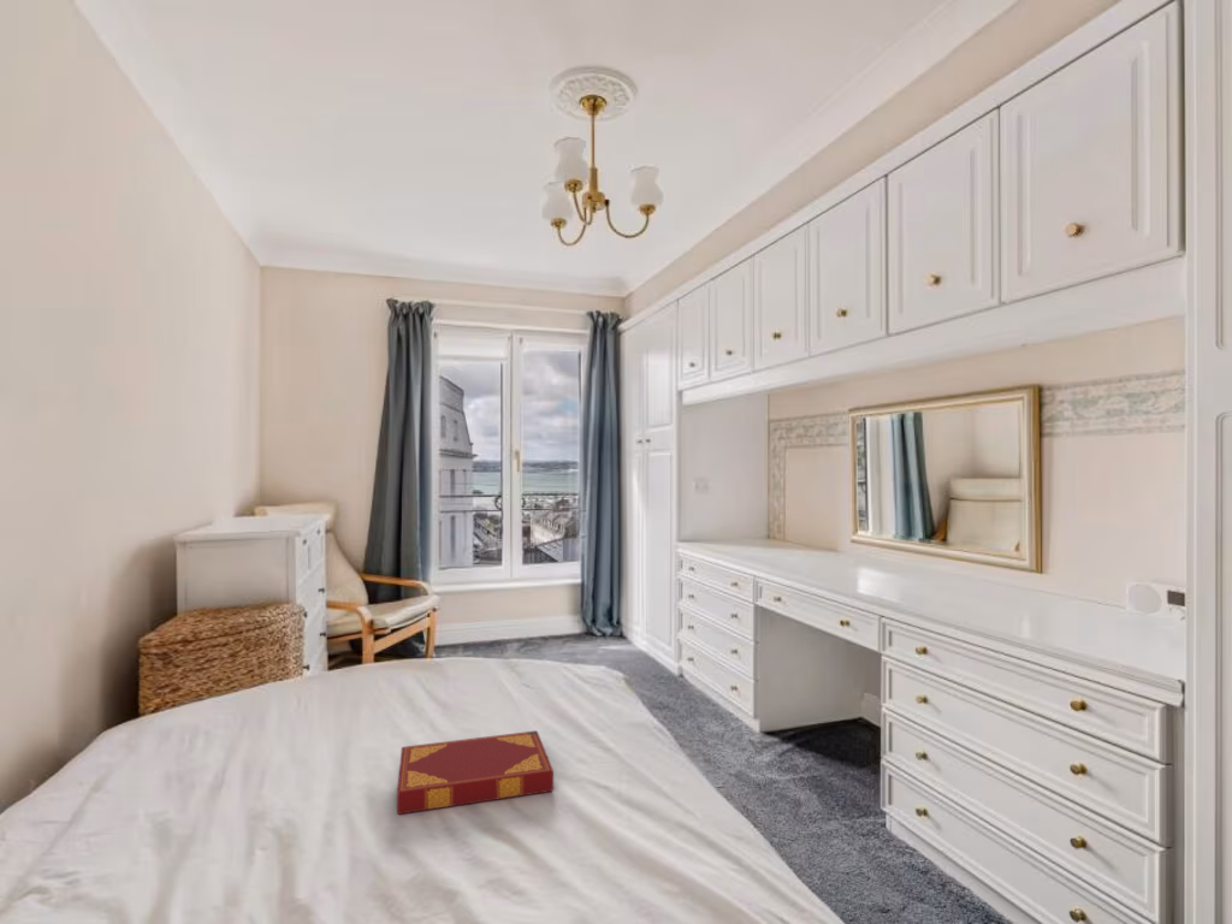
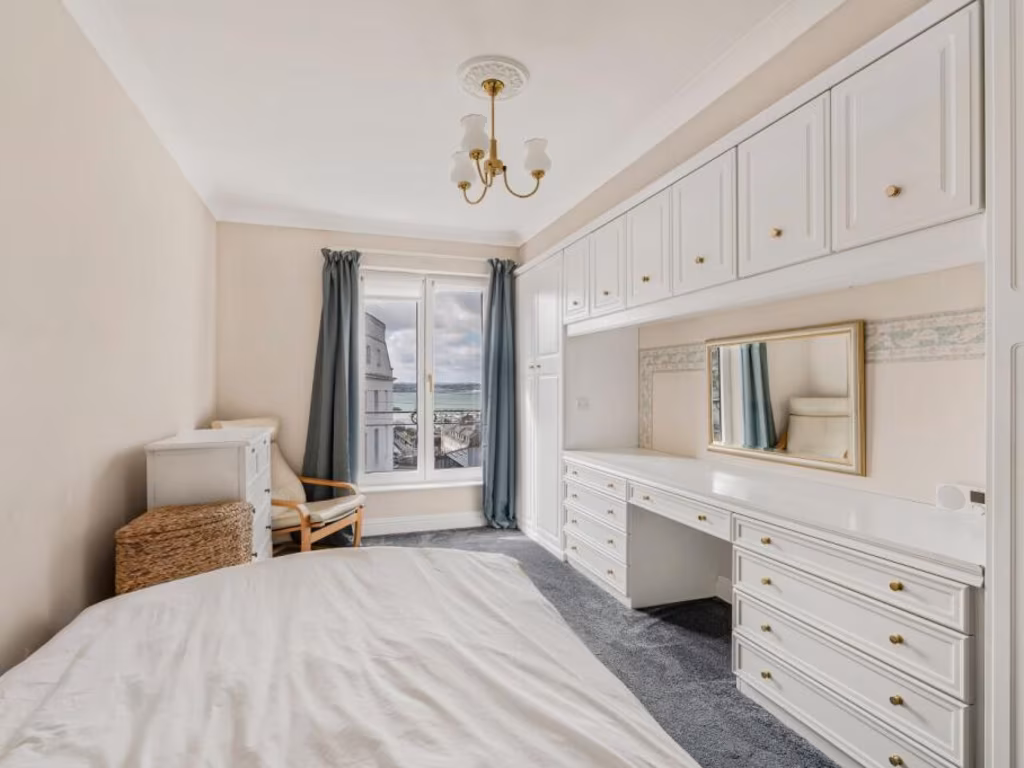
- hardback book (474, 768)
